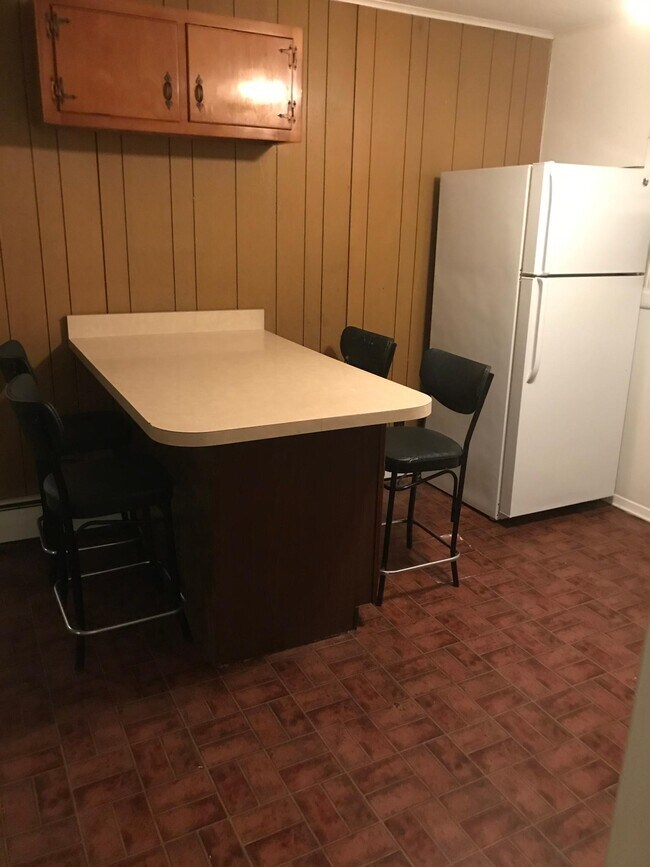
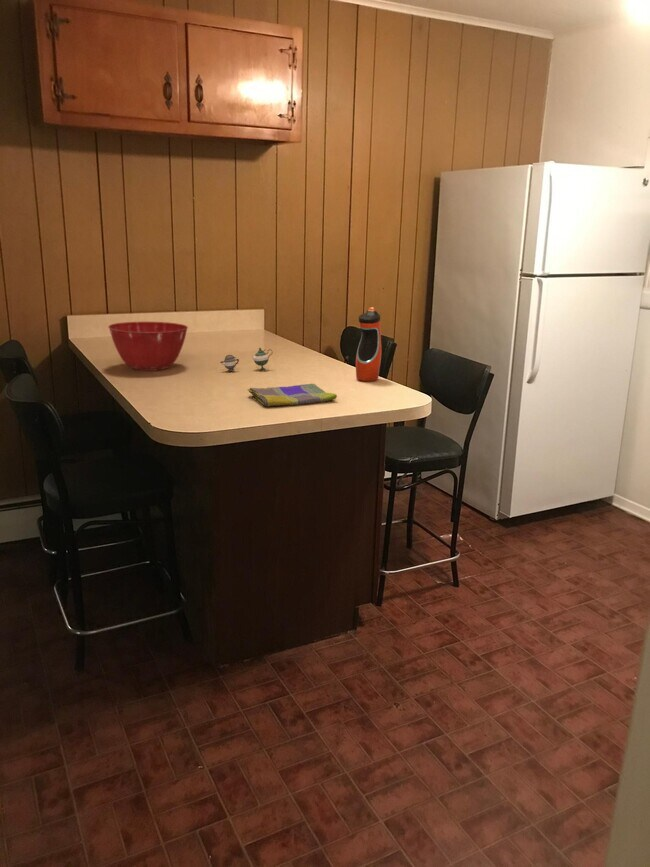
+ teapot (252, 358)
+ dish towel (291, 394)
+ water bottle (369, 344)
+ mixing bowl (149, 346)
